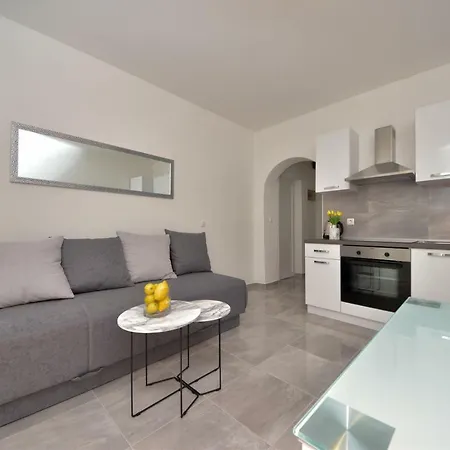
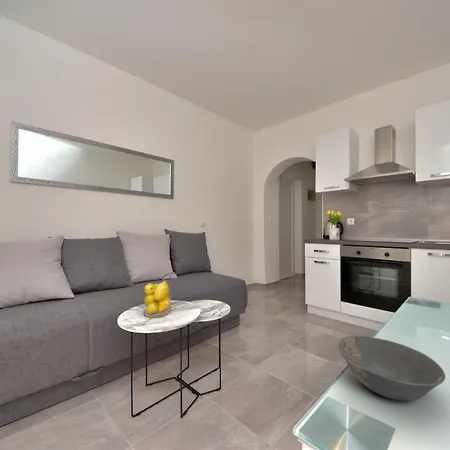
+ bowl (386, 370)
